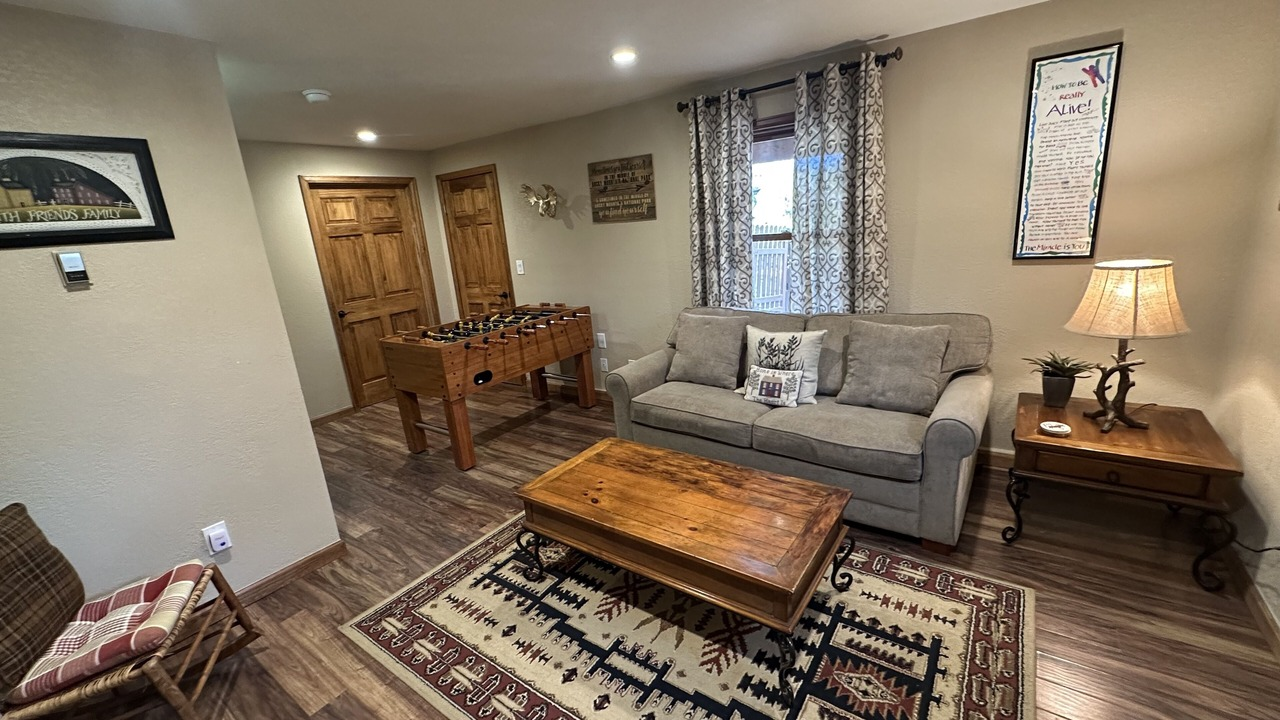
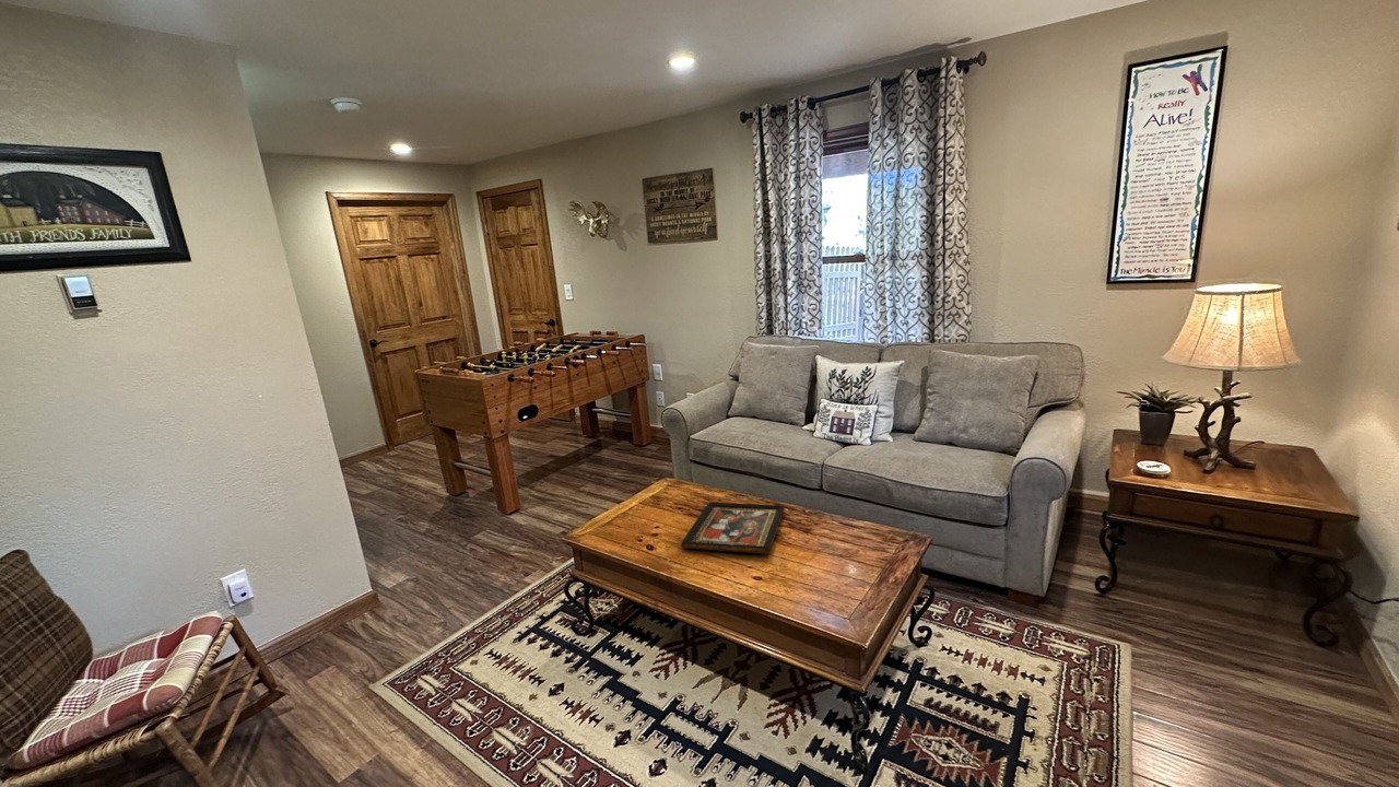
+ decorative tray (736, 525)
